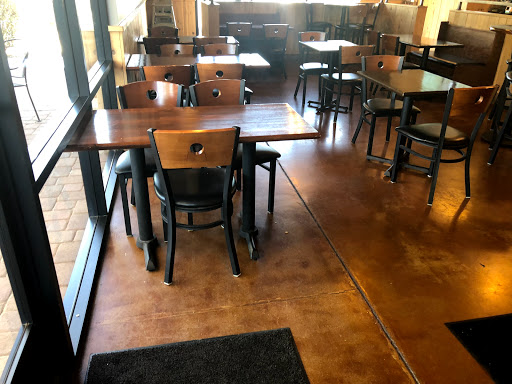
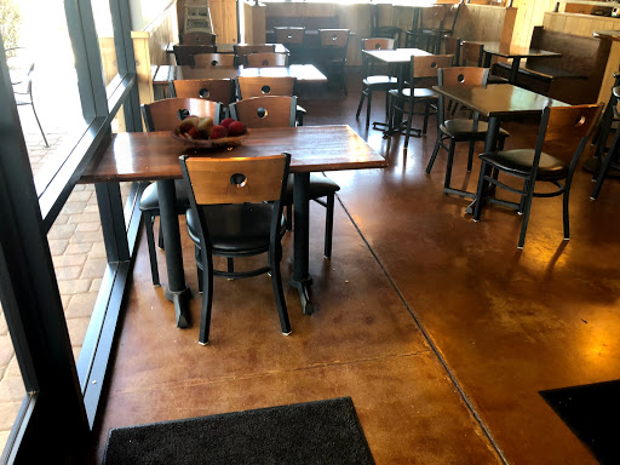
+ fruit basket (209, 131)
